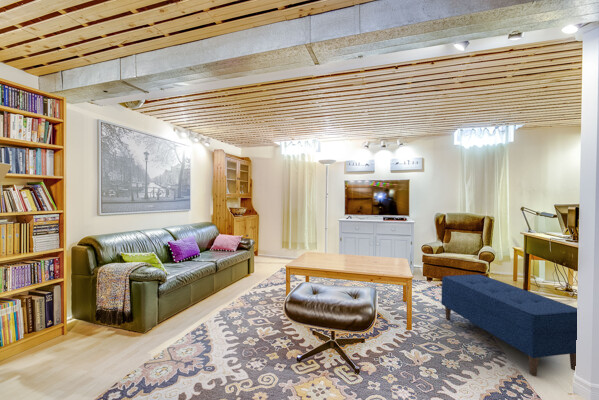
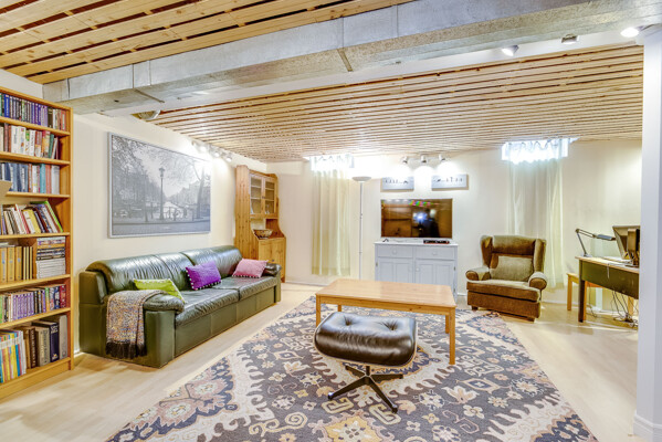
- bench (500, 315)
